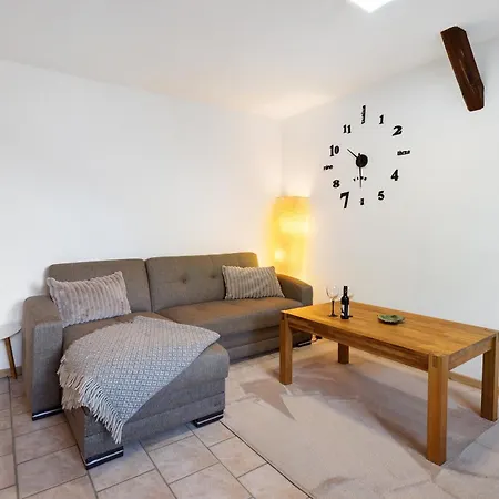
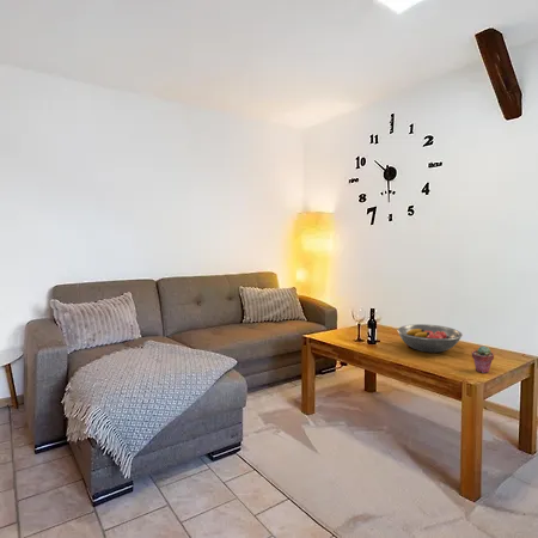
+ potted succulent (482, 357)
+ fruit bowl (428, 337)
